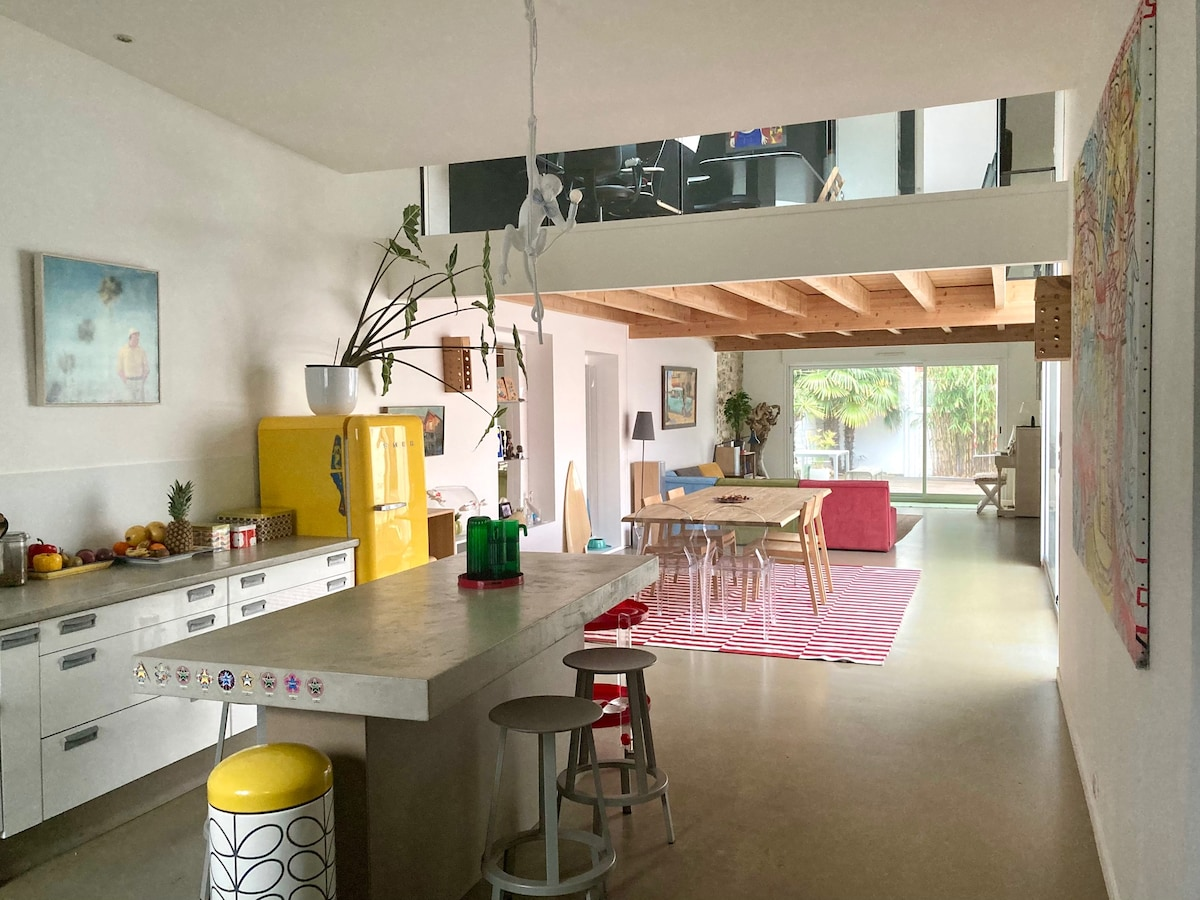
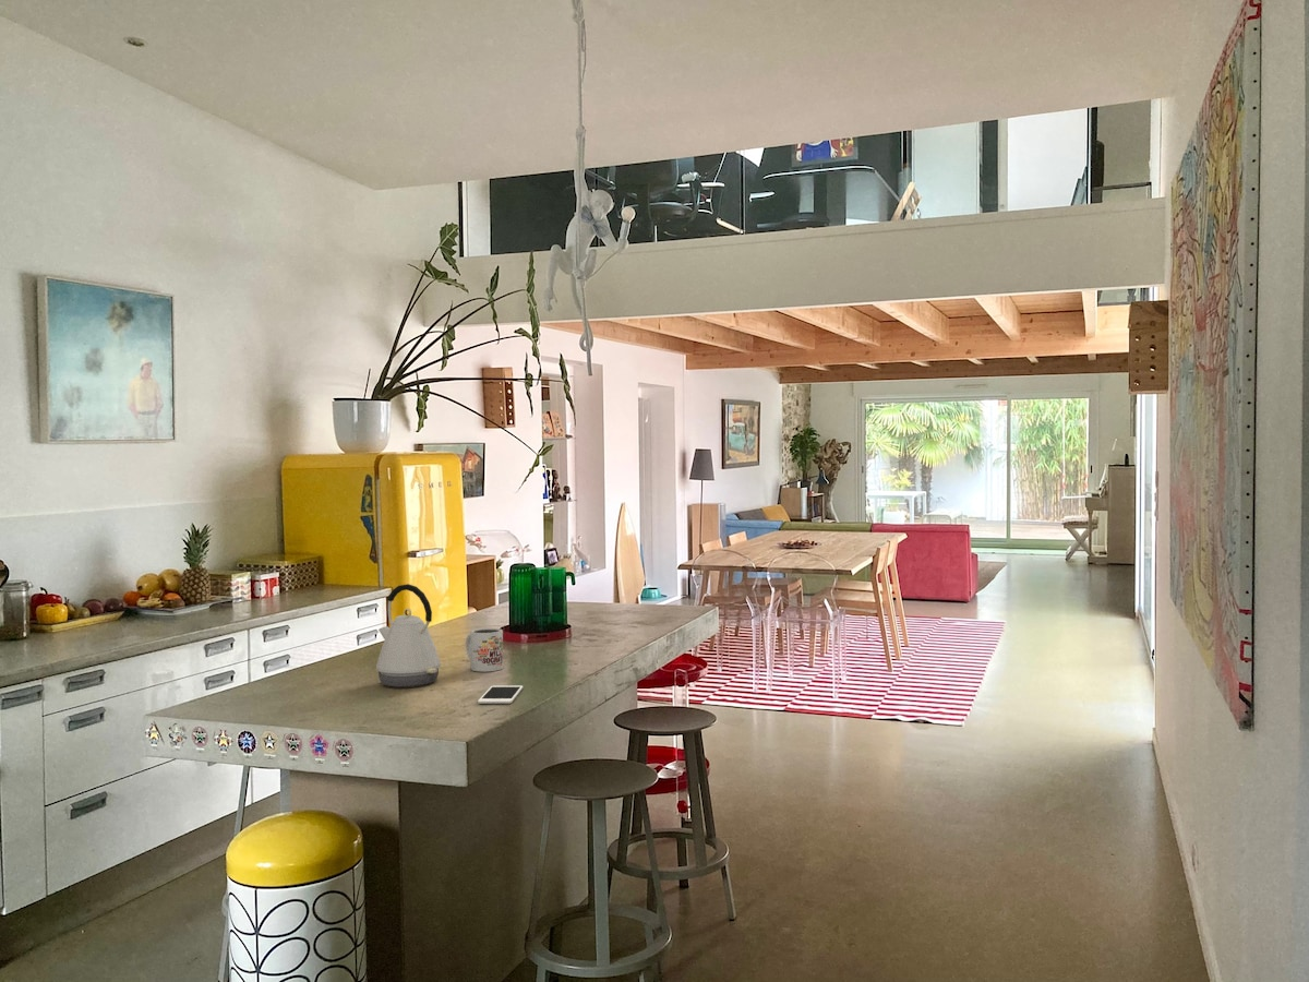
+ cell phone (501, 694)
+ kettle (406, 633)
+ mug (482, 648)
